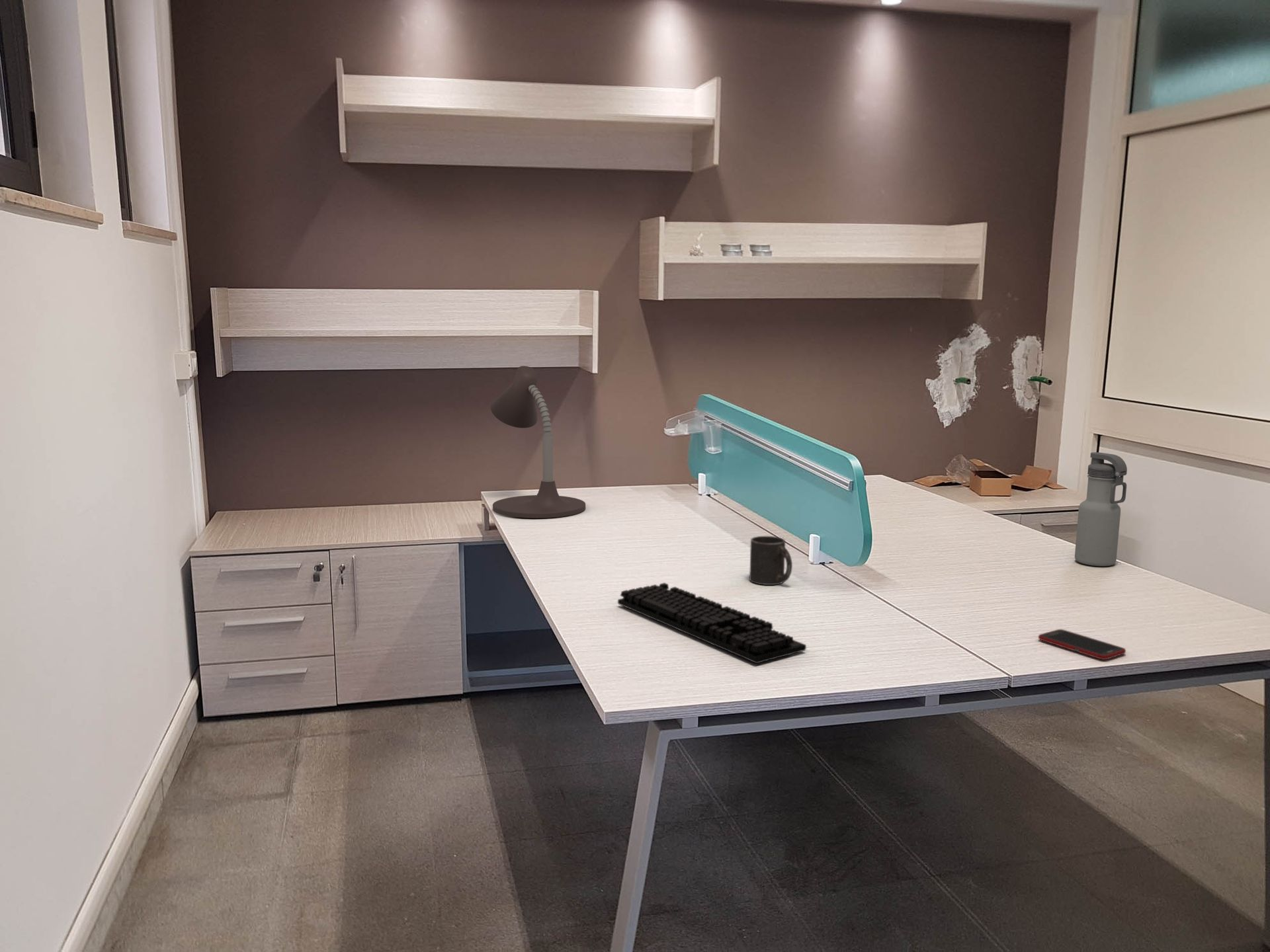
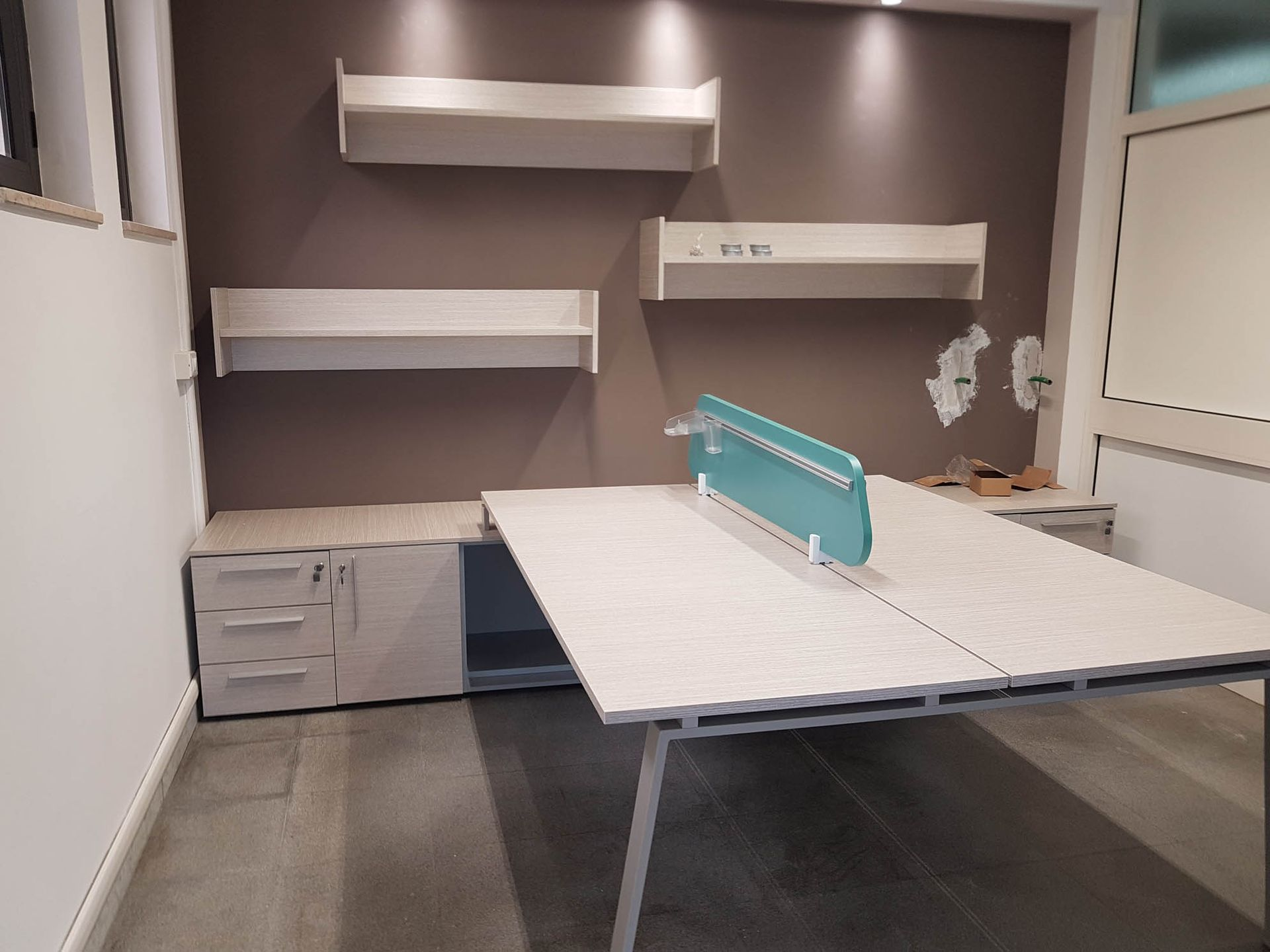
- cell phone (1081, 644)
- mug (773, 561)
- water bottle (1100, 508)
- desk lamp (542, 438)
- keyboard (705, 619)
